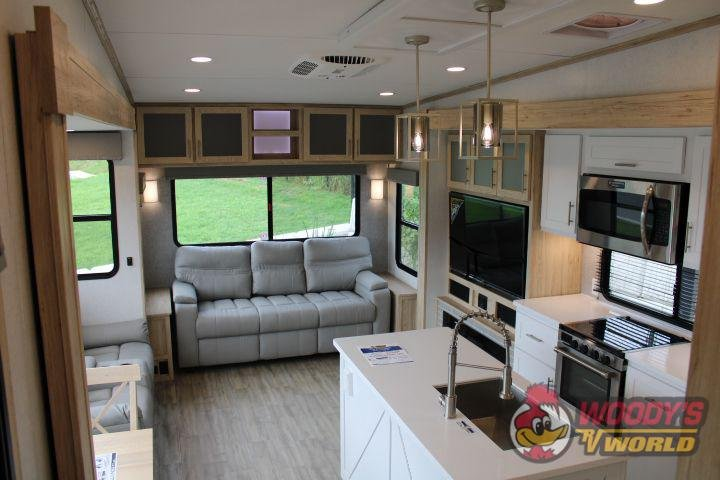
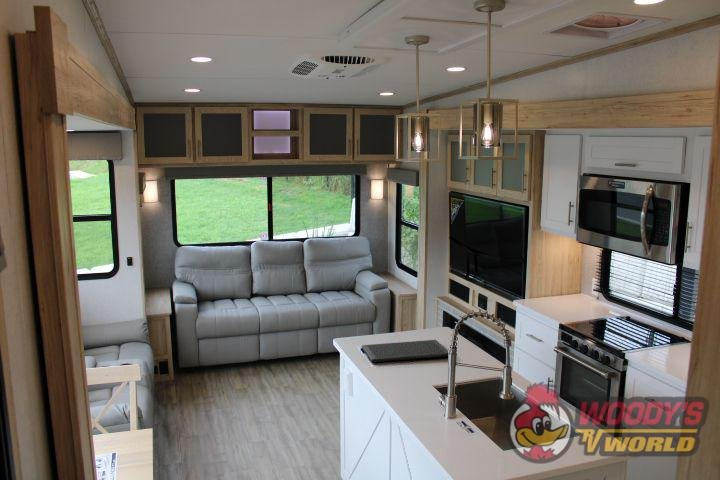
+ cutting board (405, 350)
